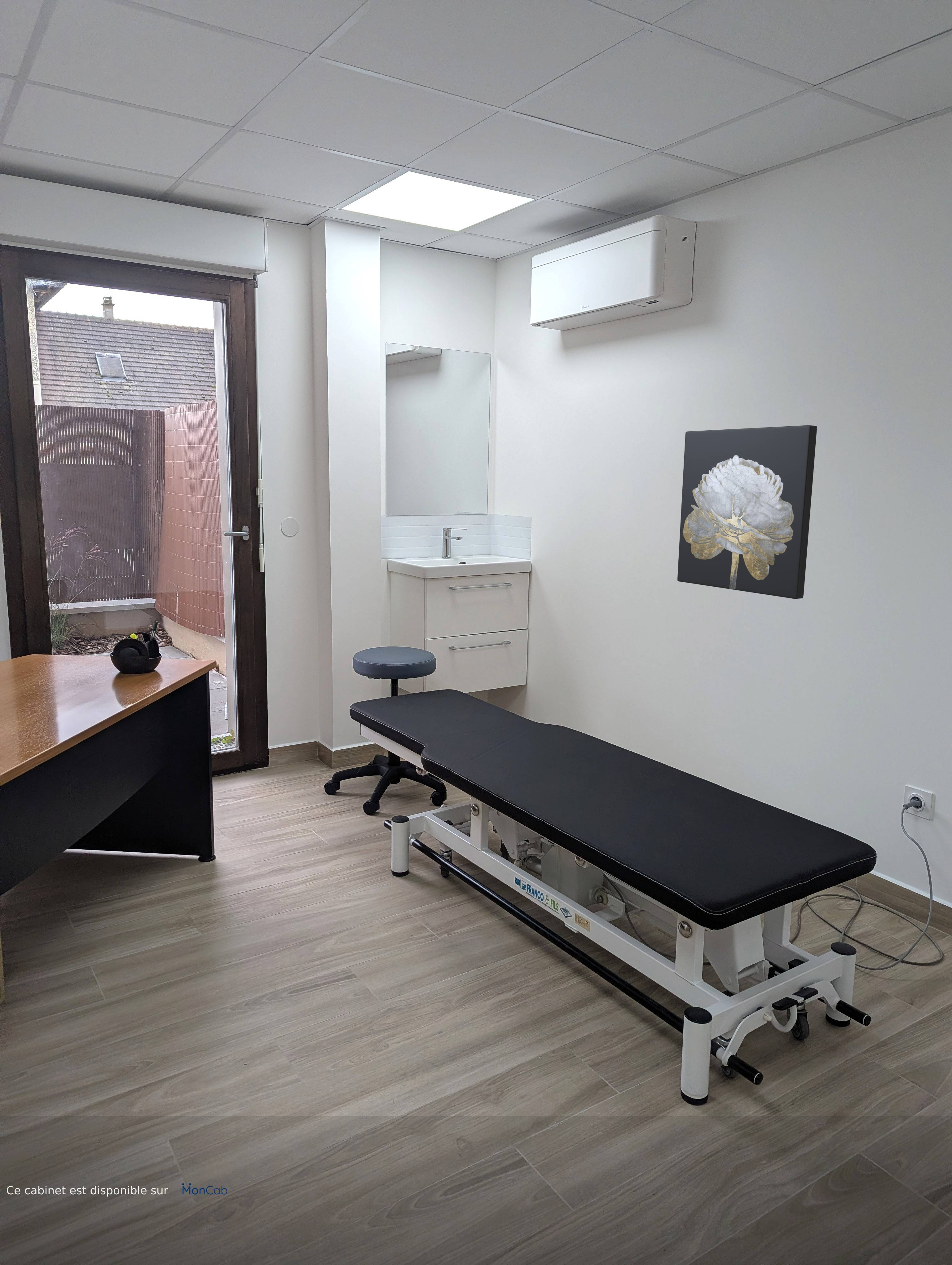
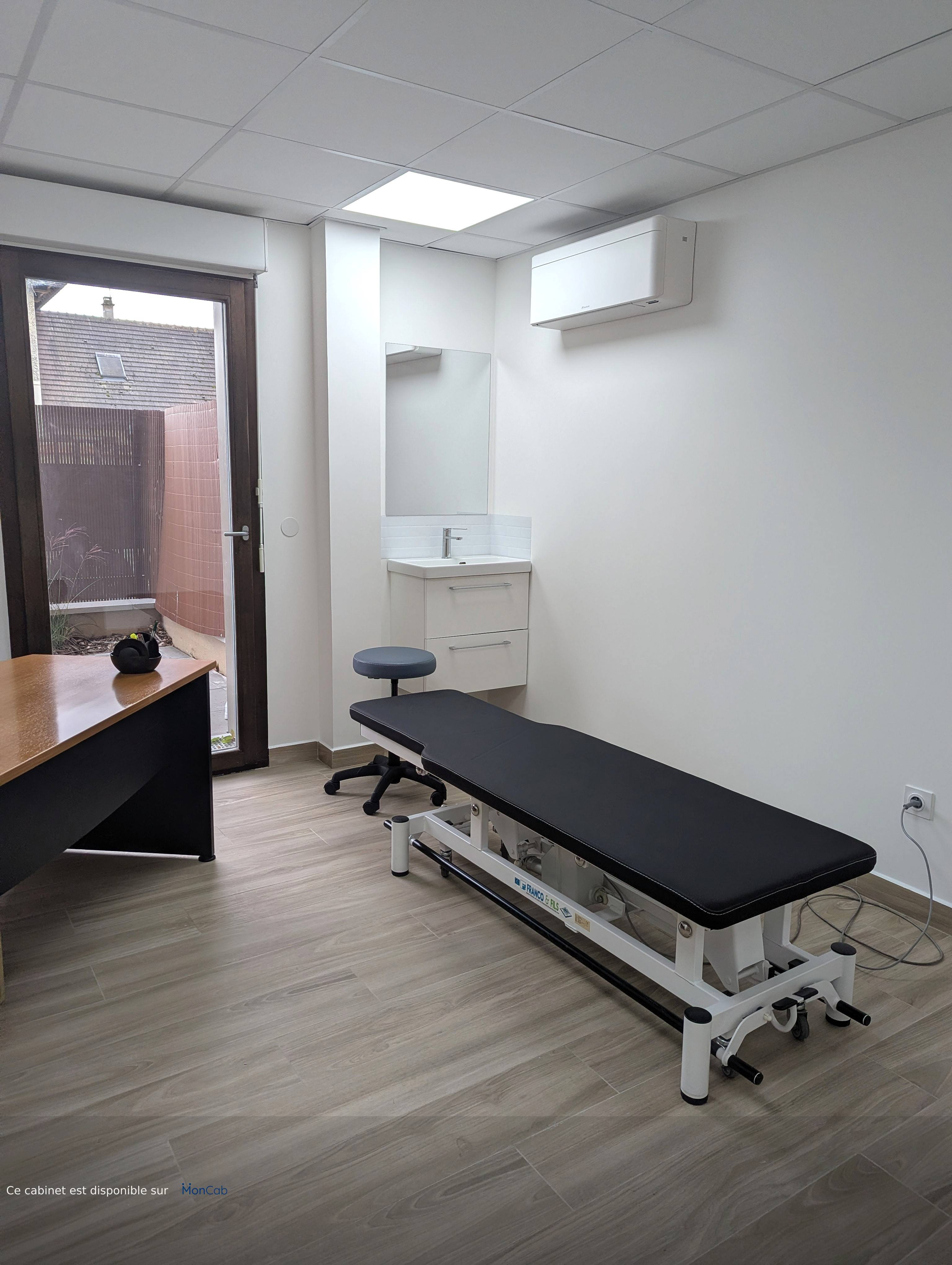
- wall art (741, 510)
